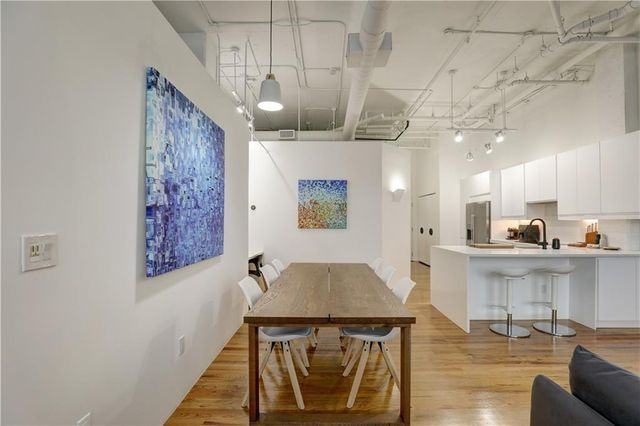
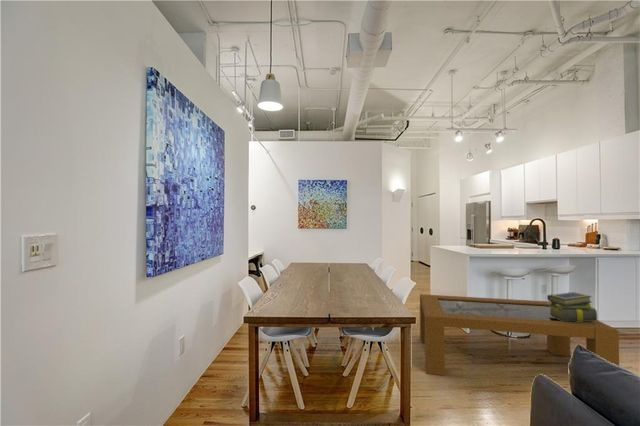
+ stack of books (570, 306)
+ coffee table (500, 330)
